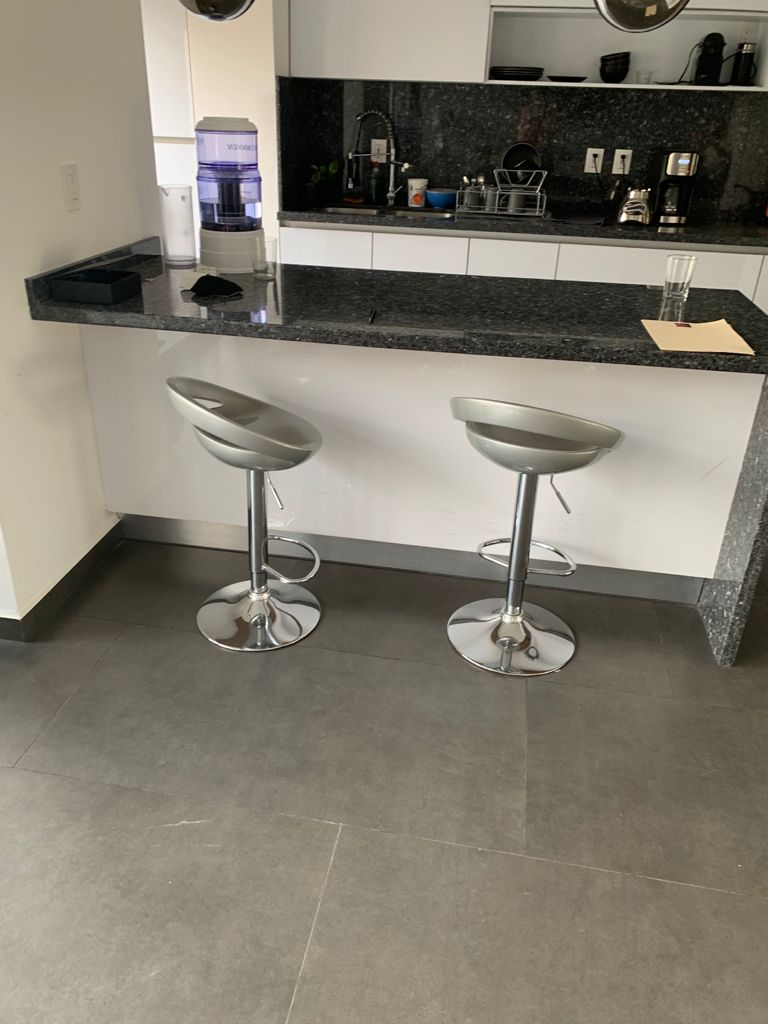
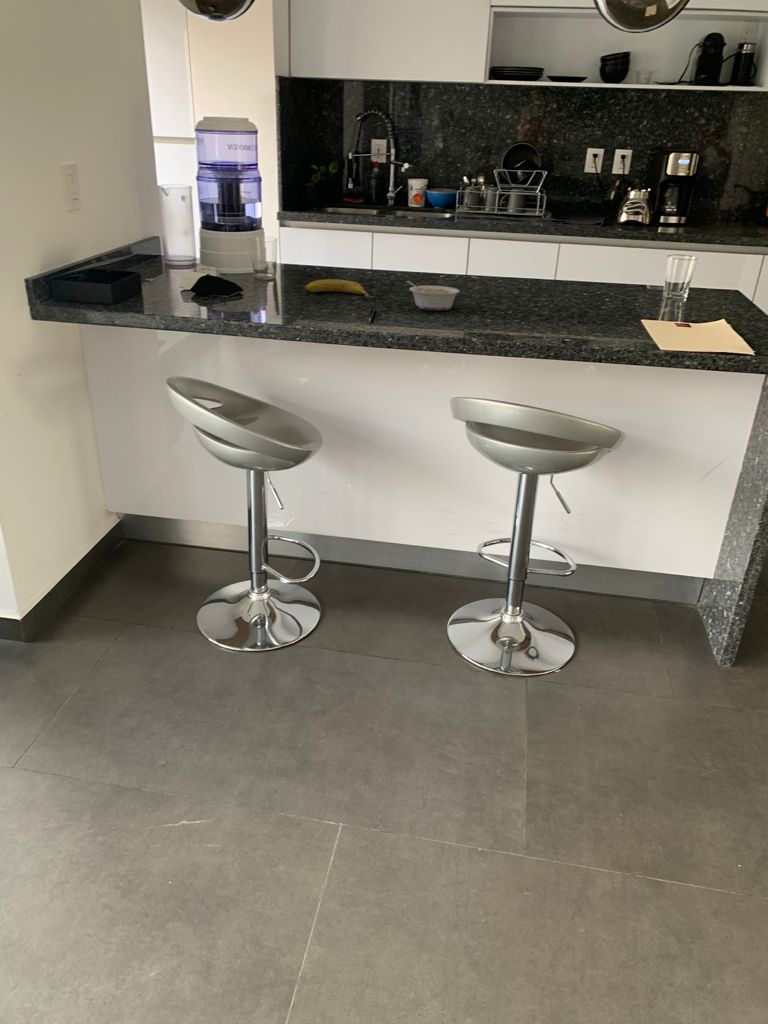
+ fruit (339, 287)
+ legume (432, 296)
